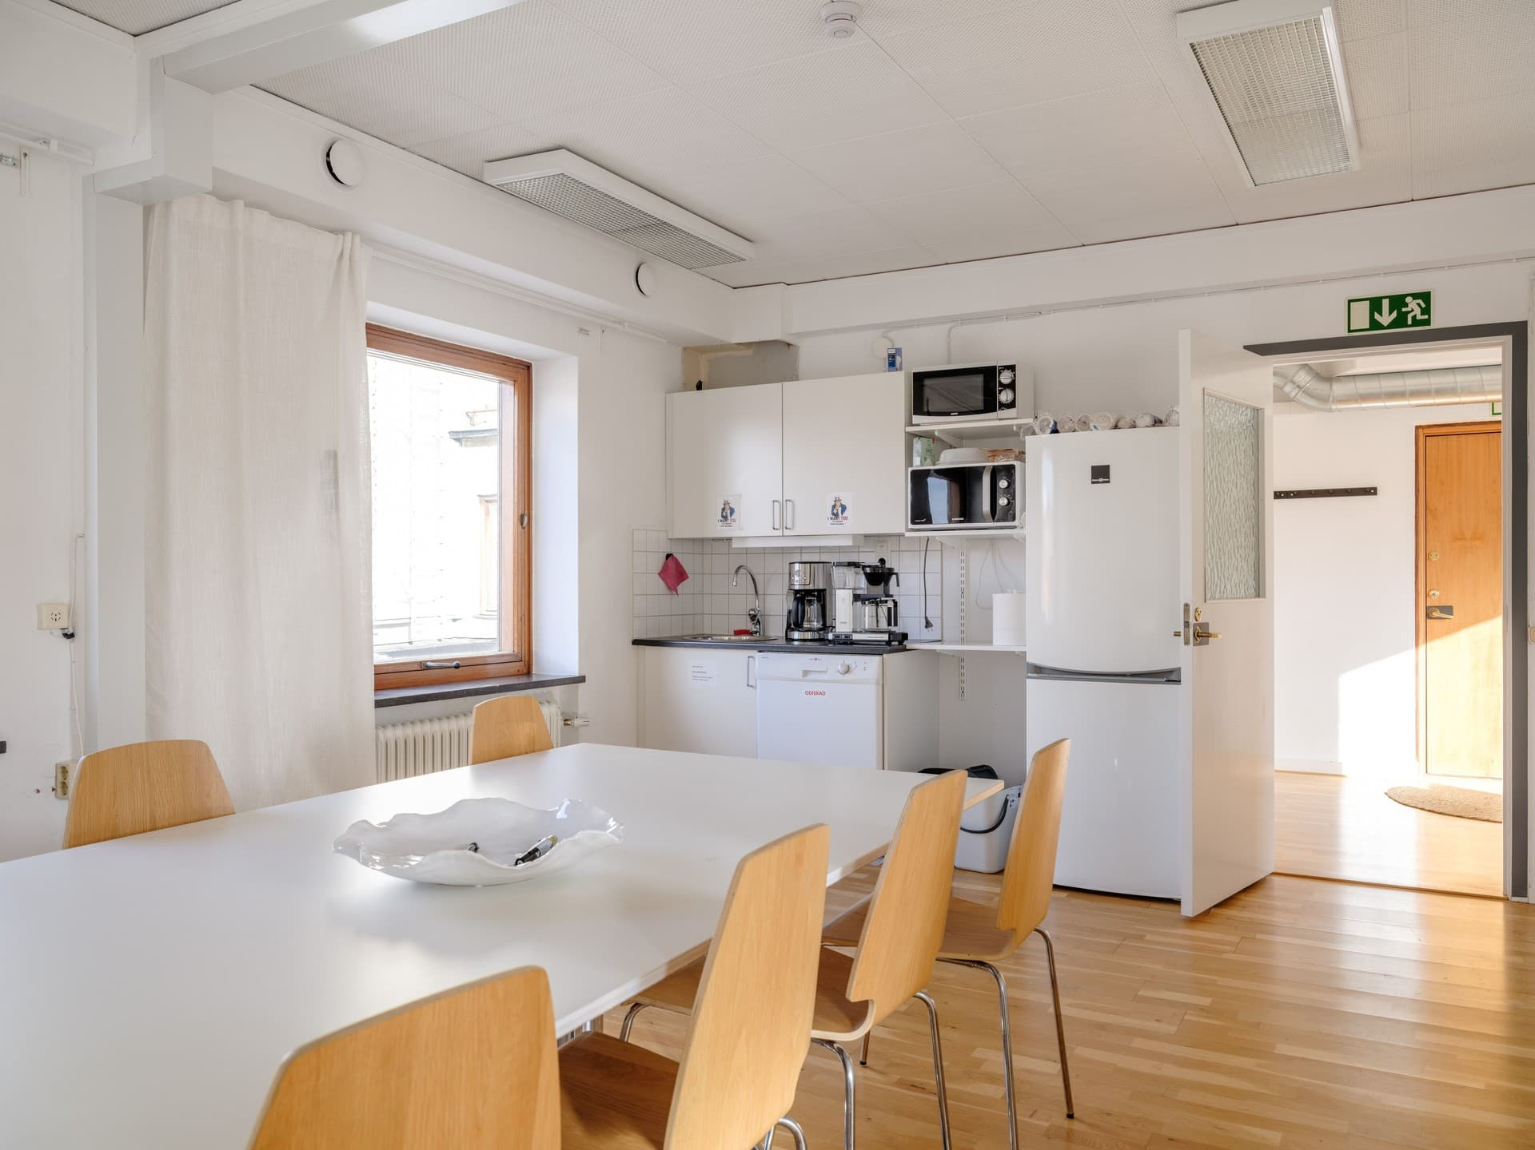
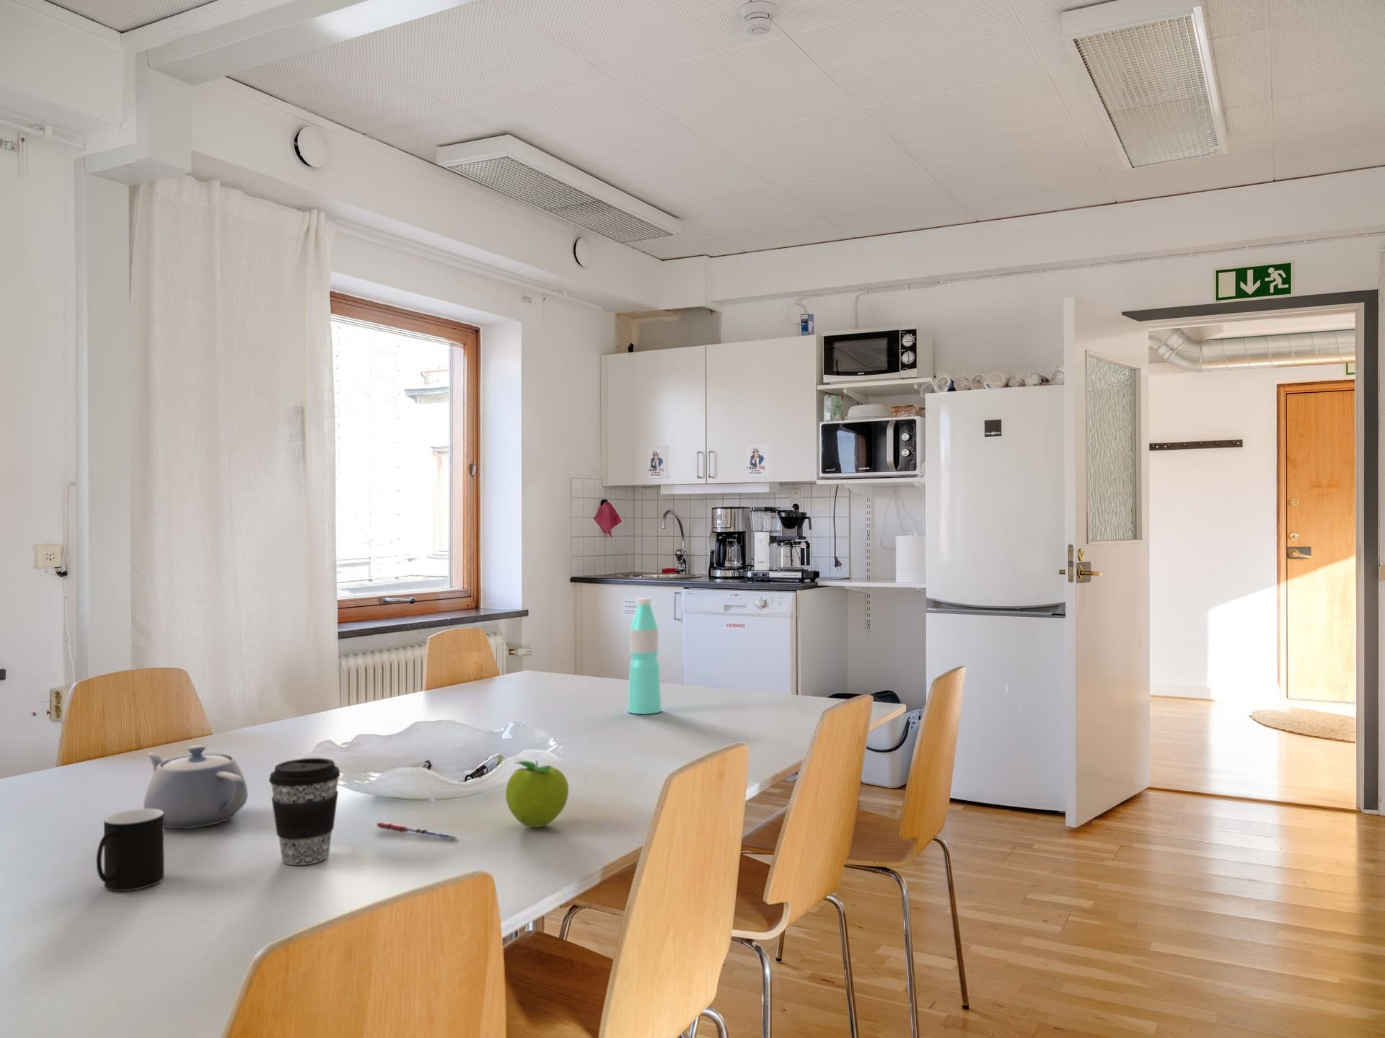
+ water bottle (645, 654)
+ fruit (538, 793)
+ pen (417, 830)
+ teapot (193, 783)
+ coffee cup (305, 811)
+ cup (124, 853)
